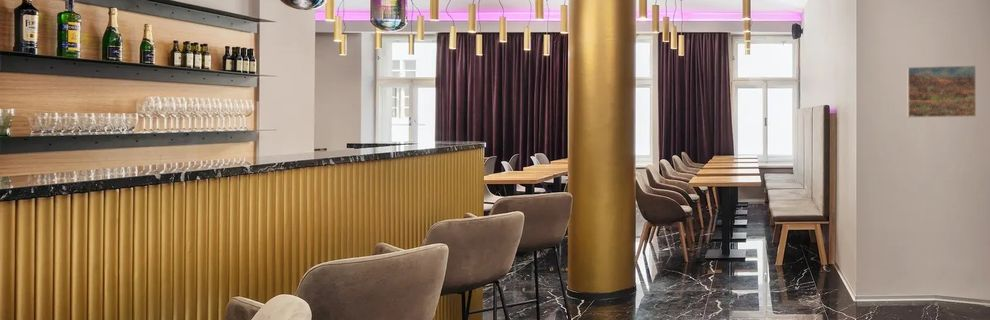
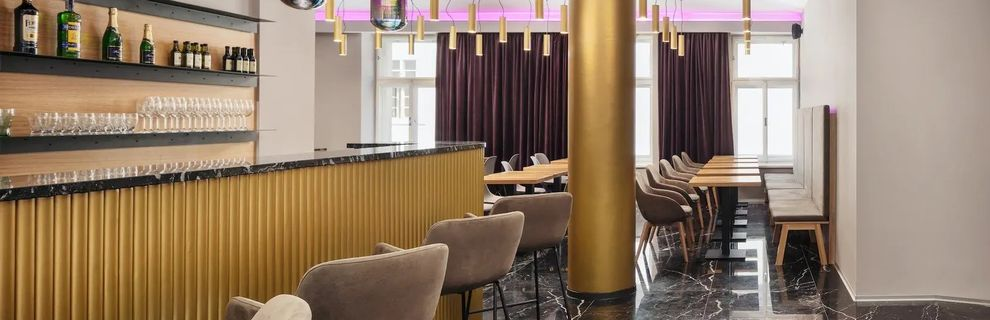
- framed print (941, 91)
